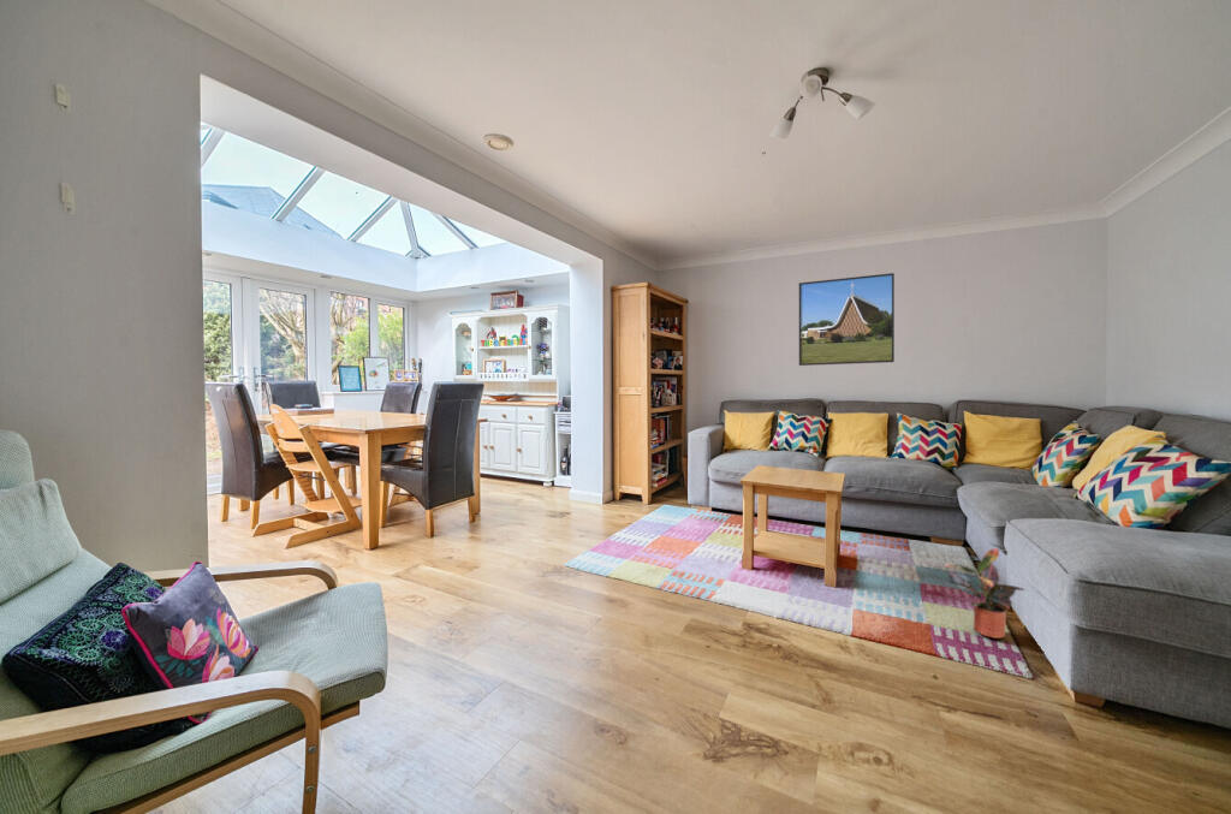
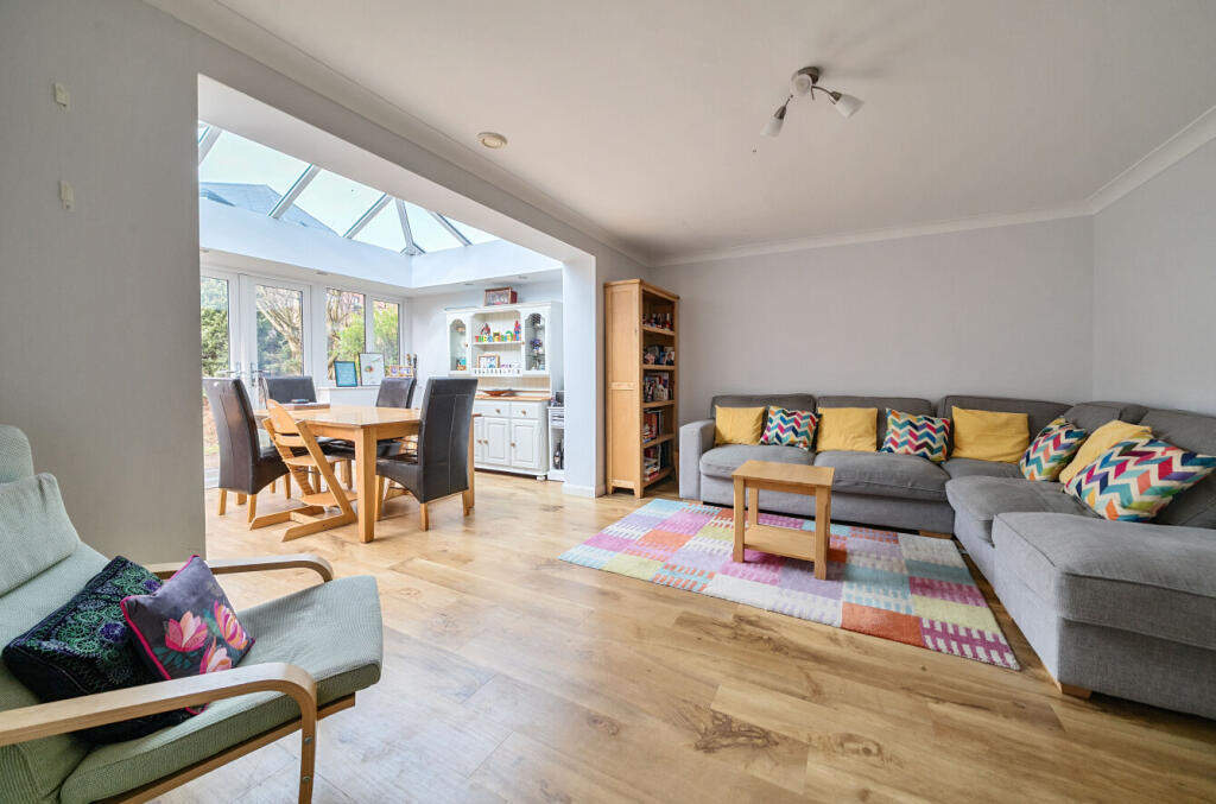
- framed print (844, 321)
- potted plant (979, 592)
